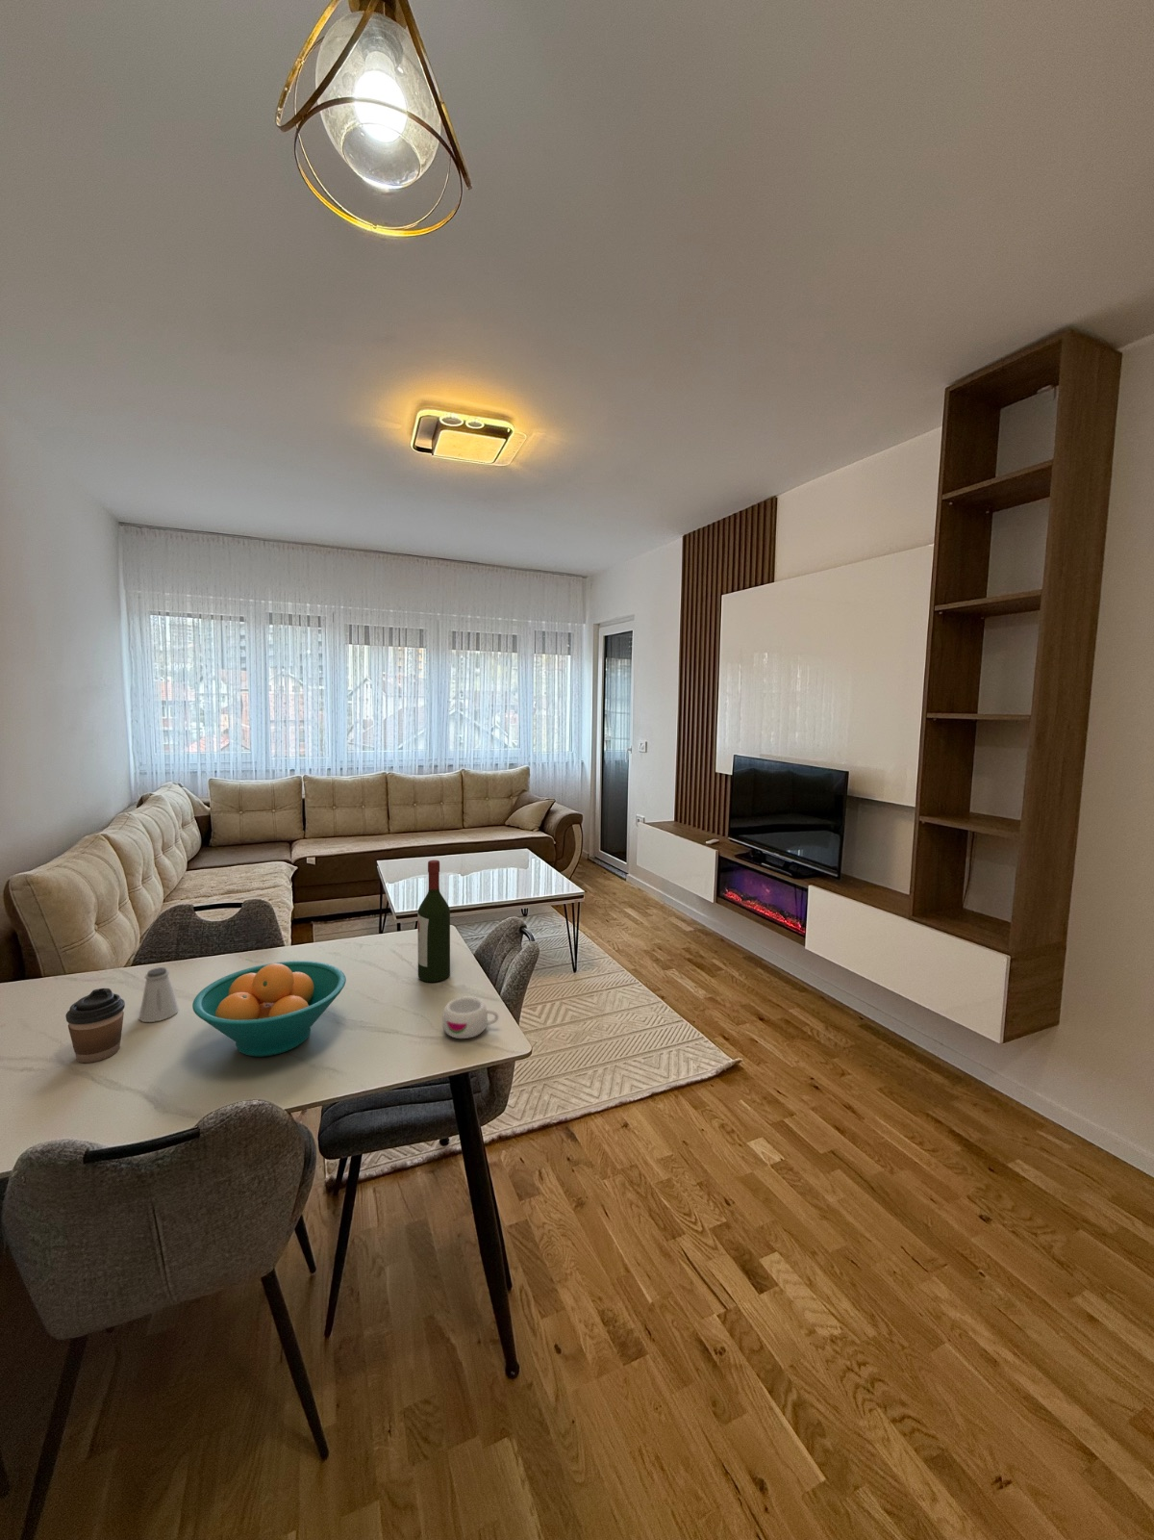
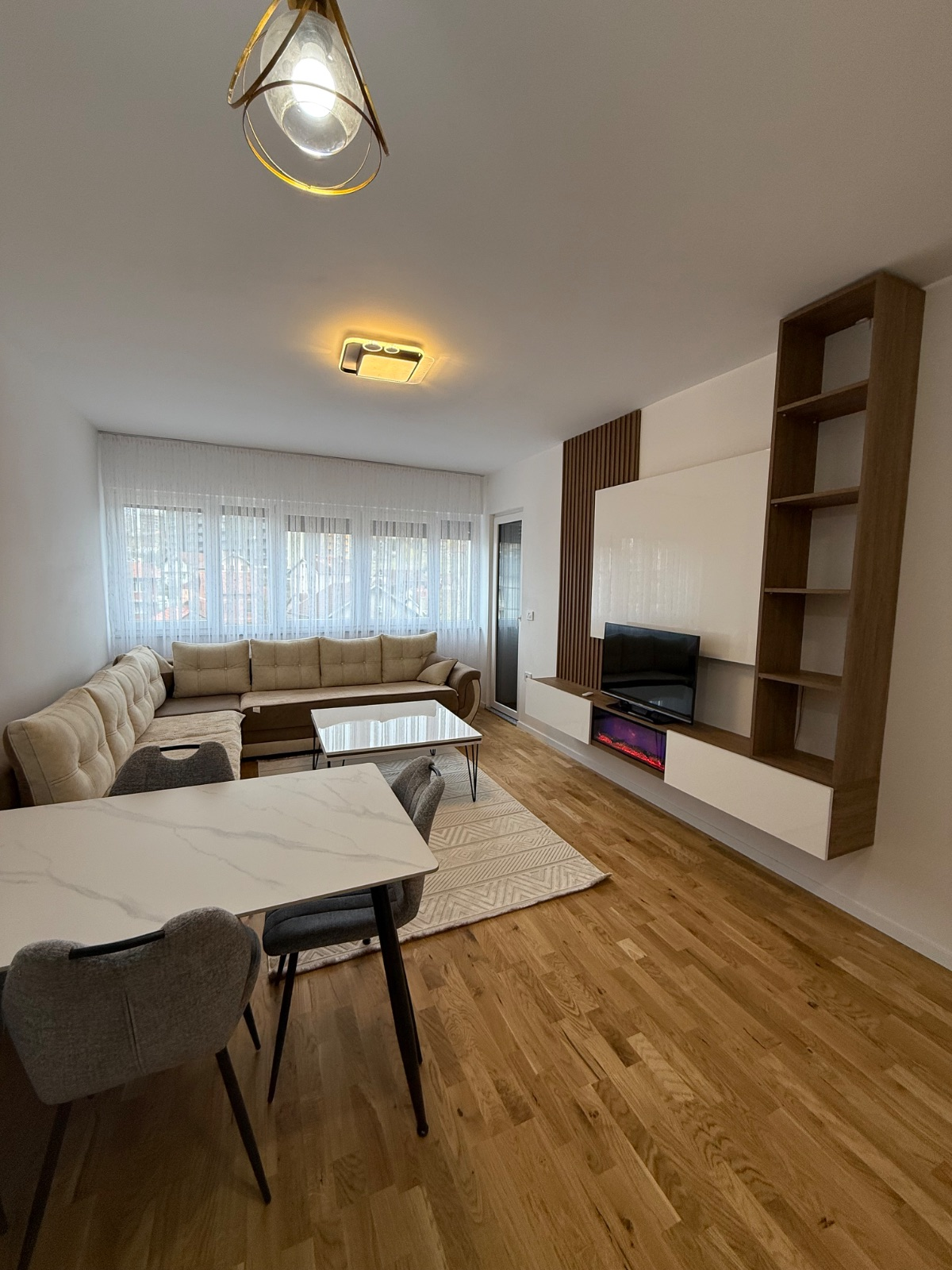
- saltshaker (158, 992)
- wine bottle (434, 918)
- fruit bowl (273, 1002)
- mug (470, 1017)
- coffee cup (96, 1023)
